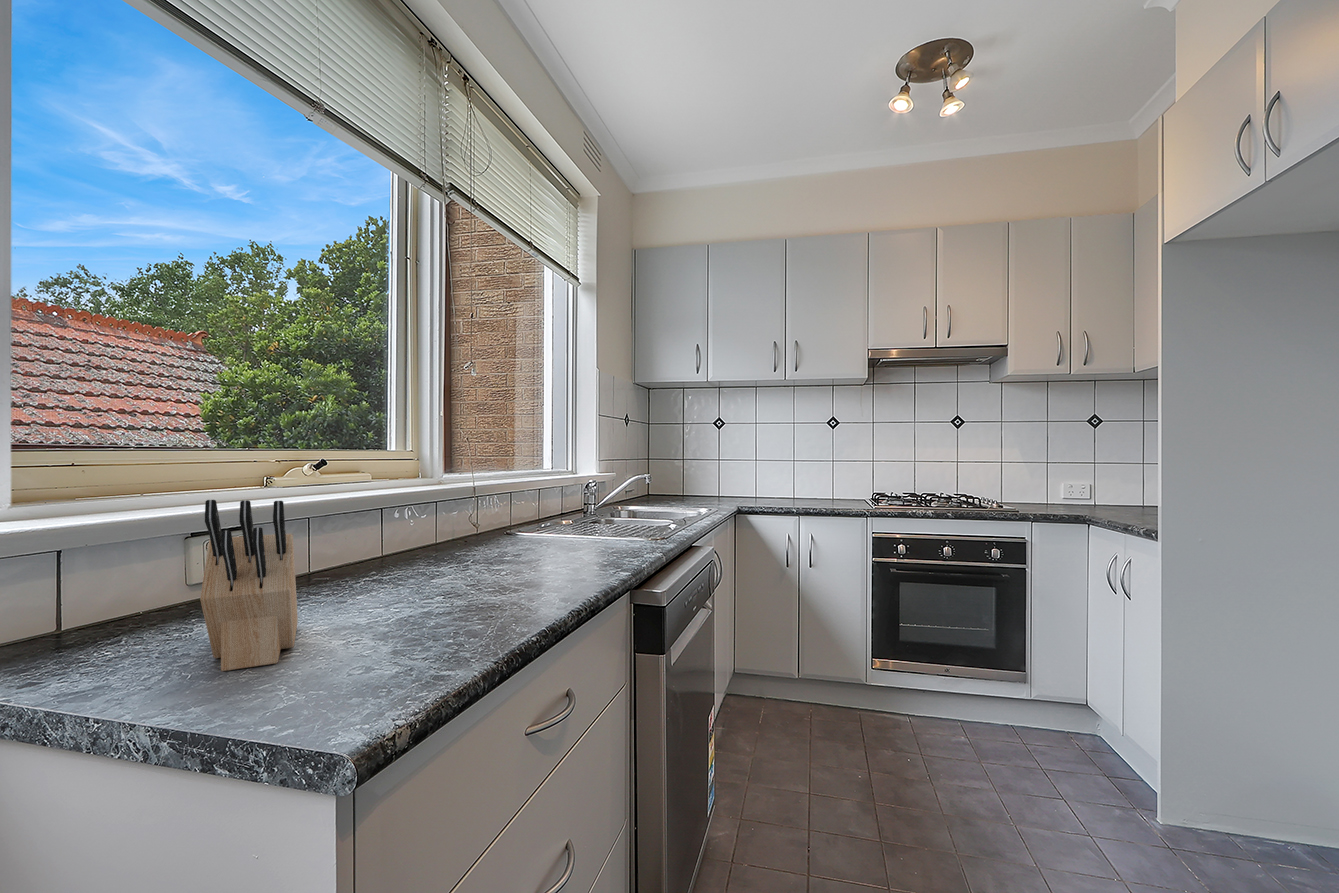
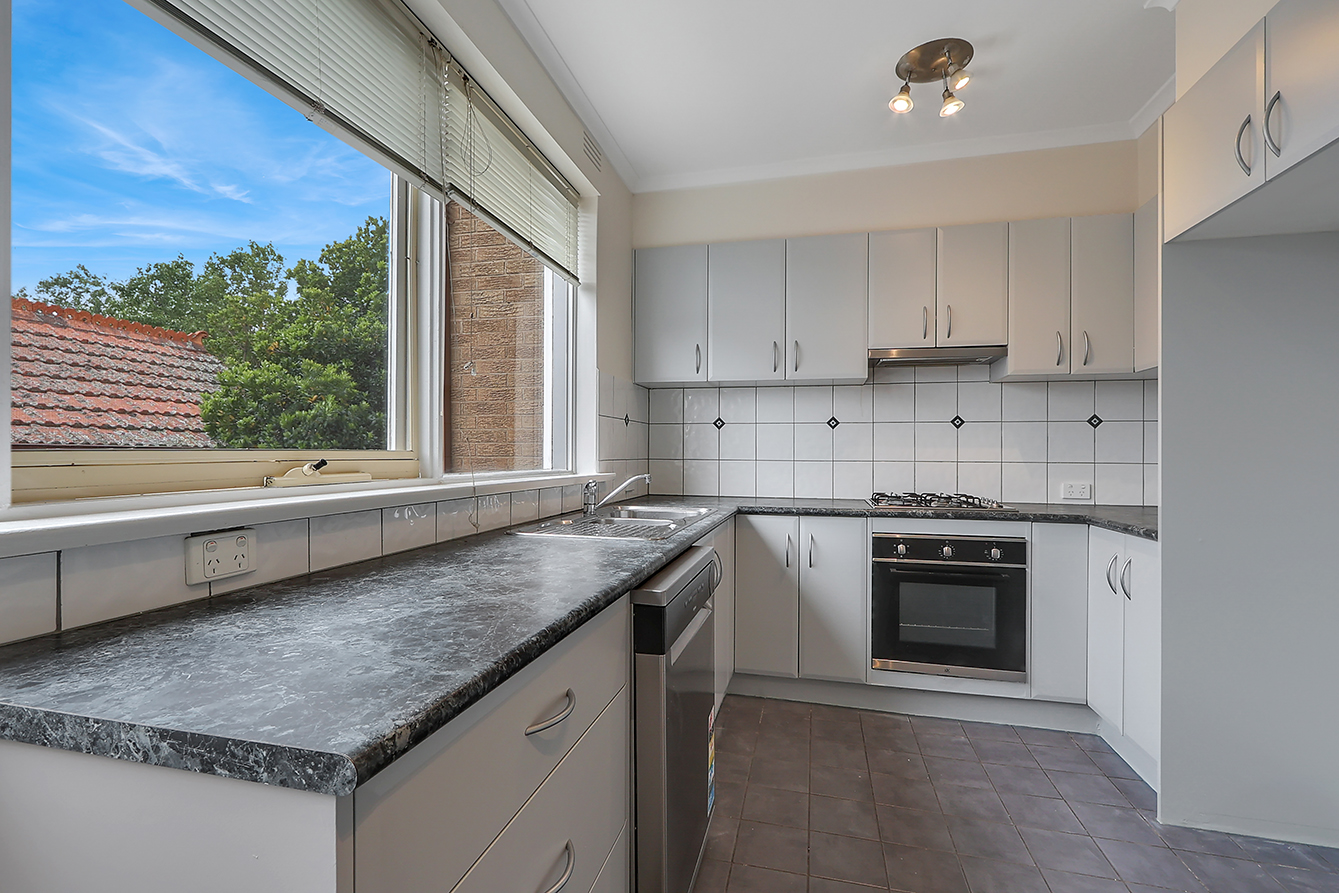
- knife block (254, 573)
